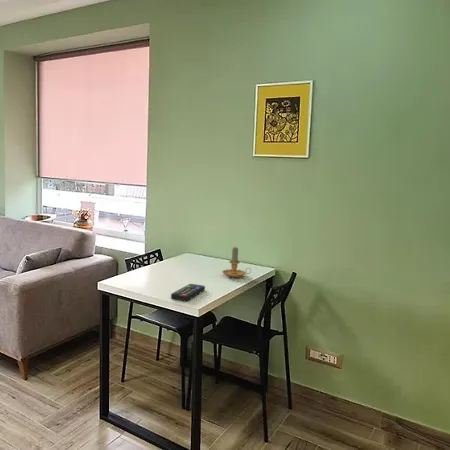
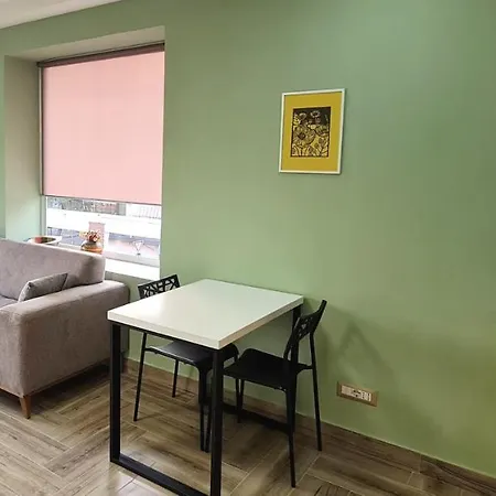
- candle (237, 261)
- remote control (188, 291)
